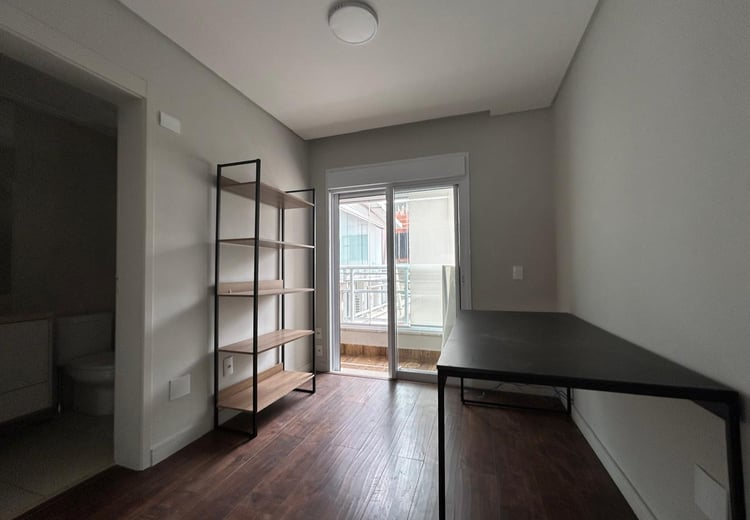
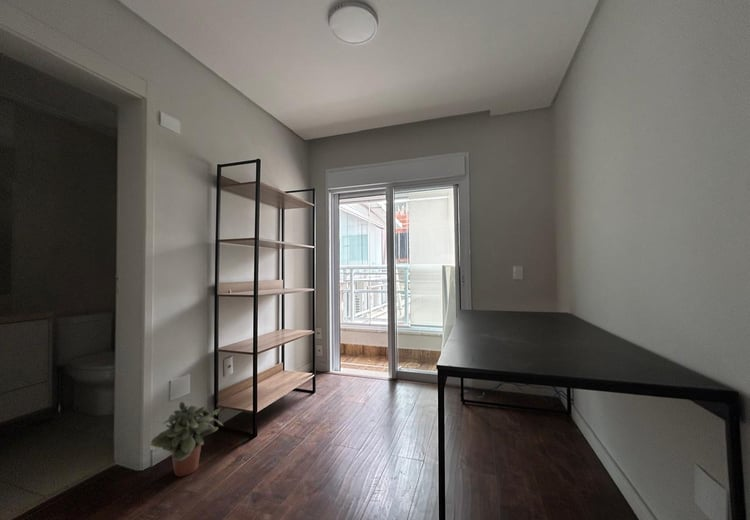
+ potted plant (187, 436)
